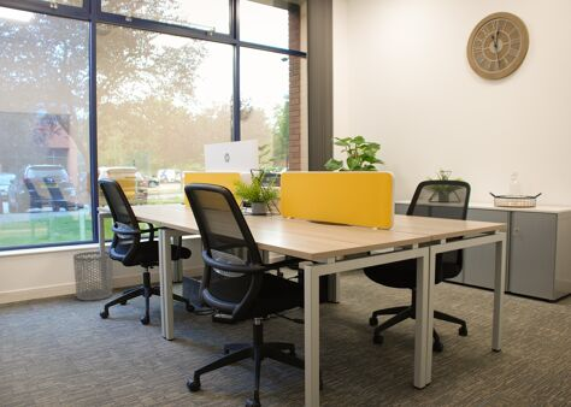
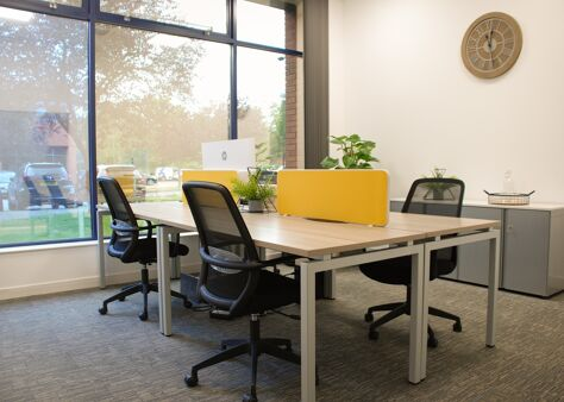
- waste bin (93, 275)
